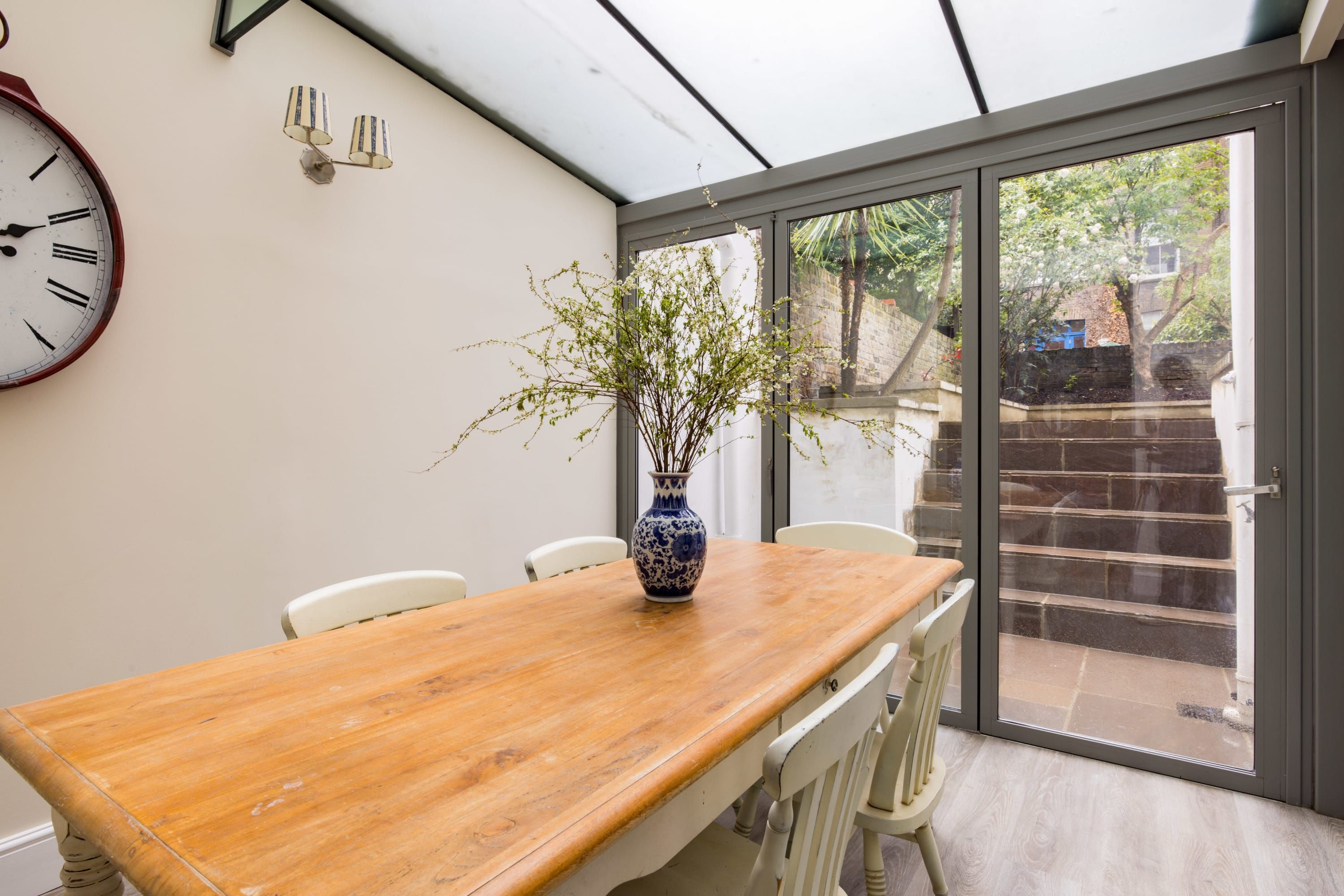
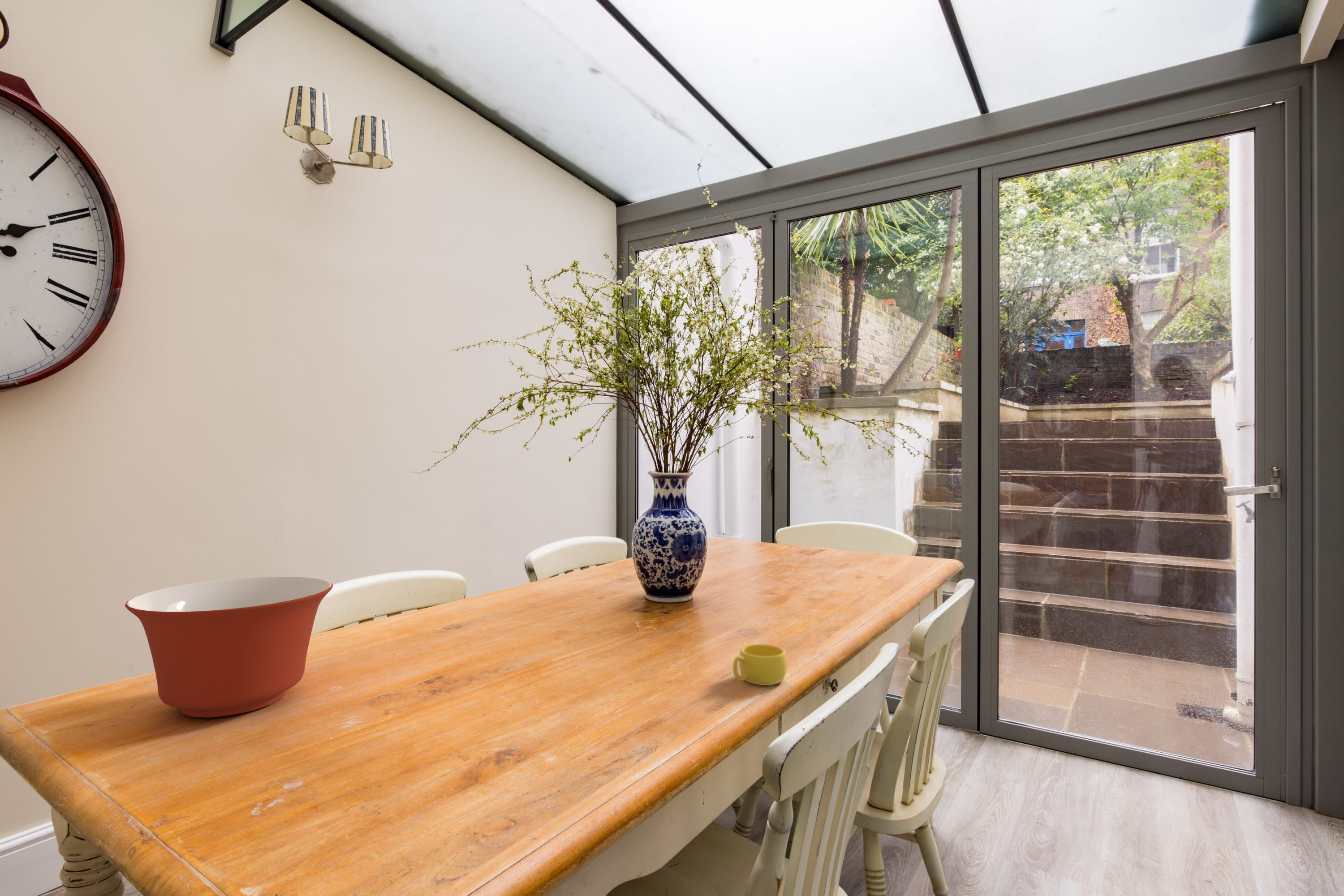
+ cup (757, 665)
+ mixing bowl (236, 646)
